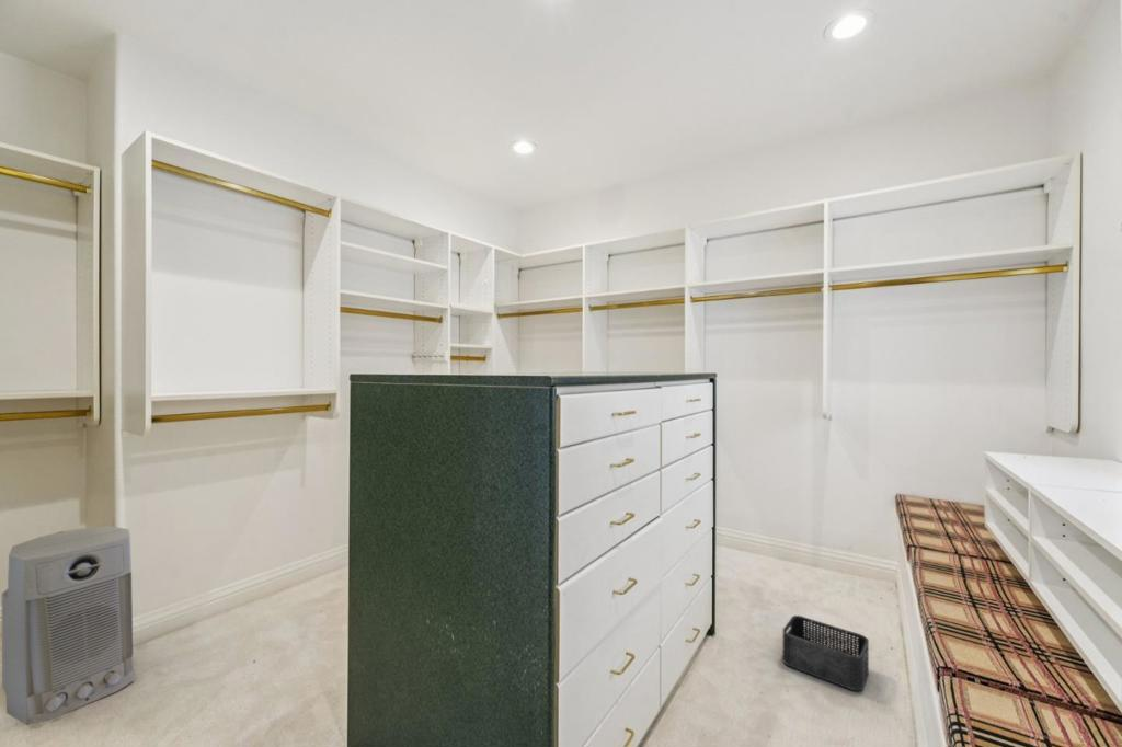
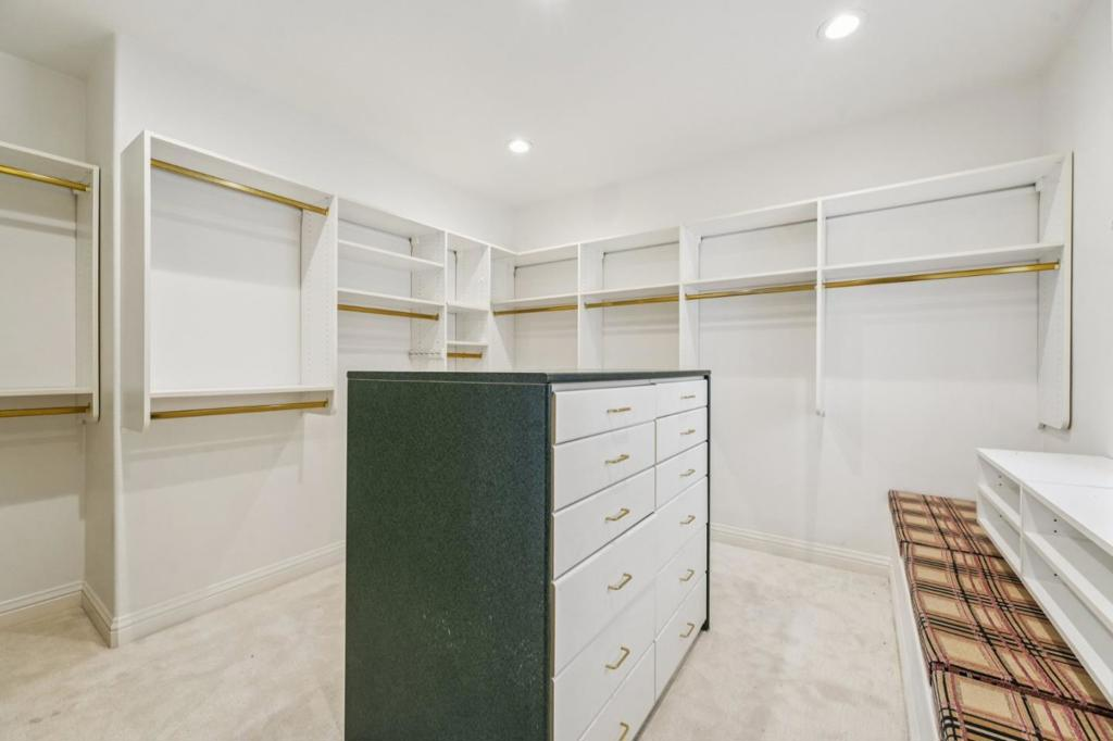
- storage bin (824, 650)
- air purifier (71, 612)
